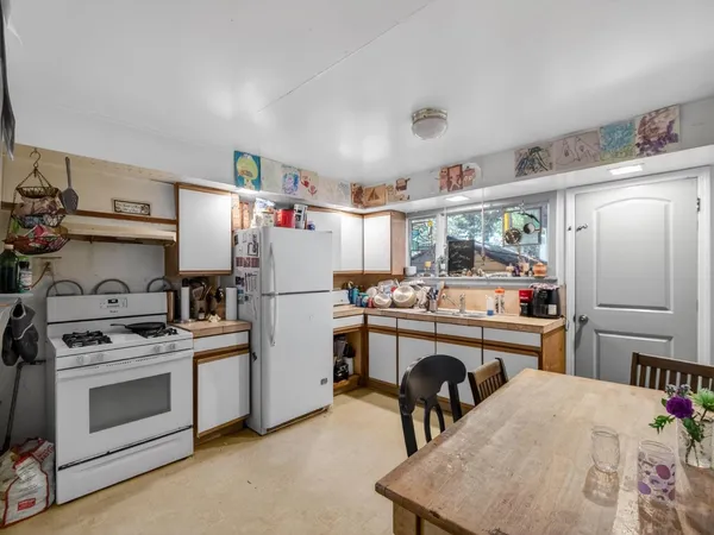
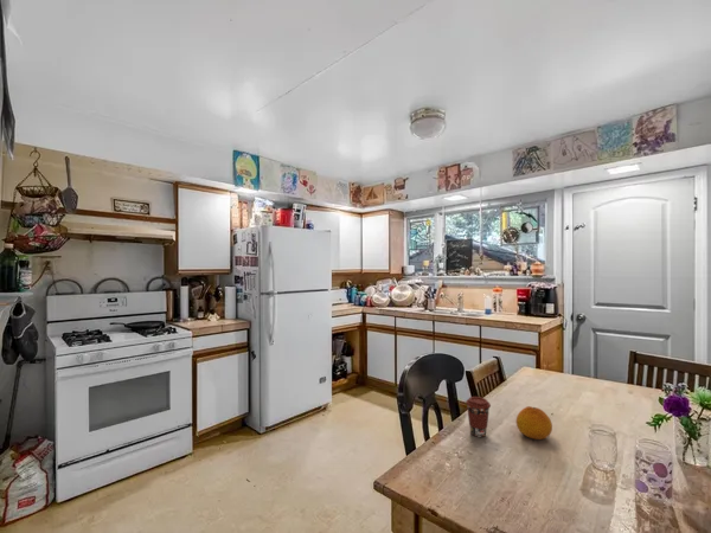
+ coffee cup (478, 416)
+ fruit (533, 420)
